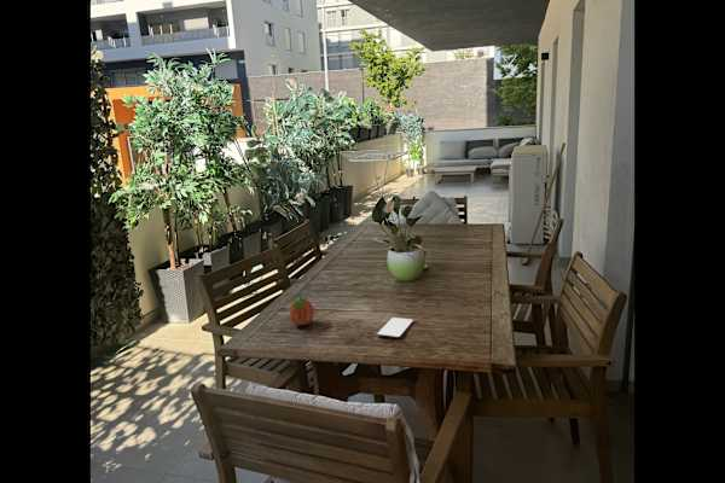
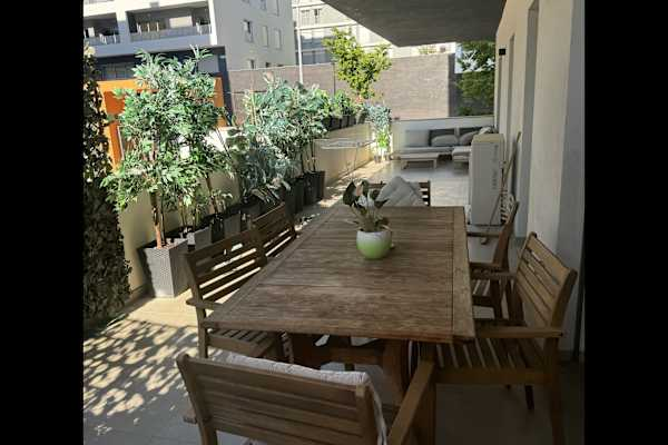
- smartphone (395, 327)
- fruit (301, 309)
